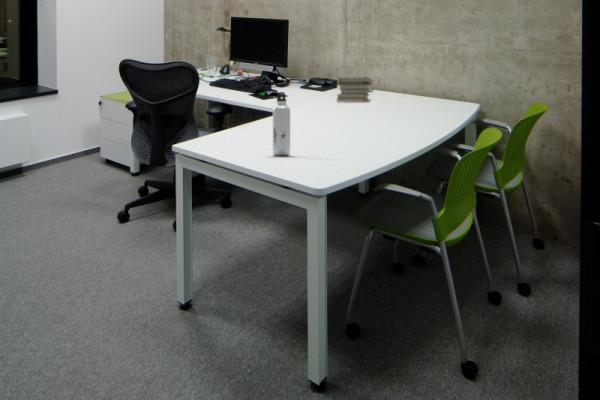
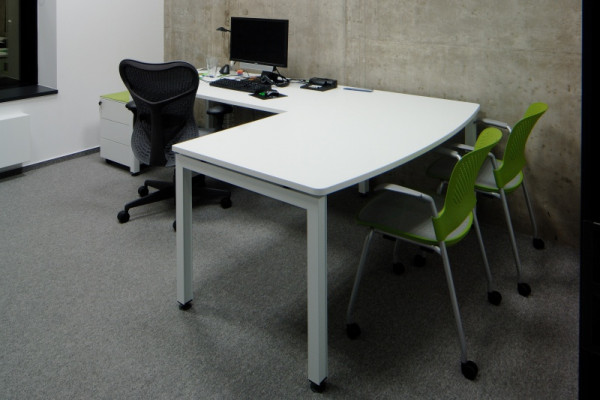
- book stack (355, 91)
- water bottle (281, 123)
